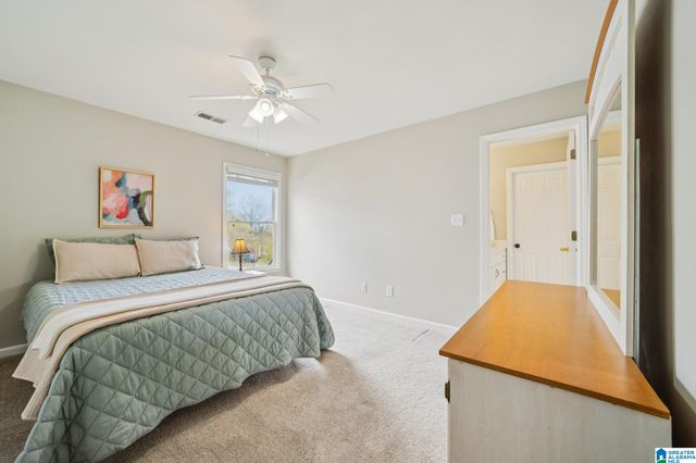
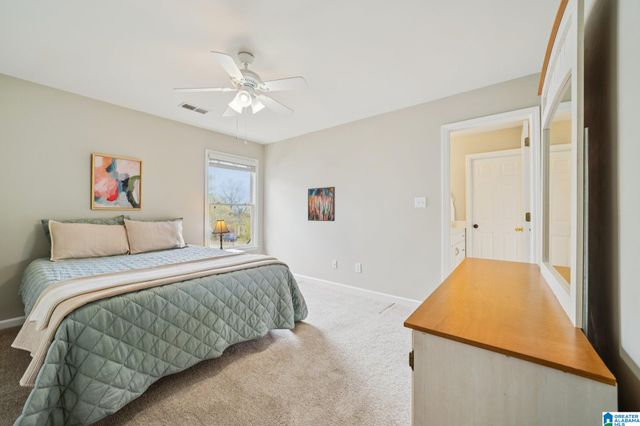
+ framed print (320, 204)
